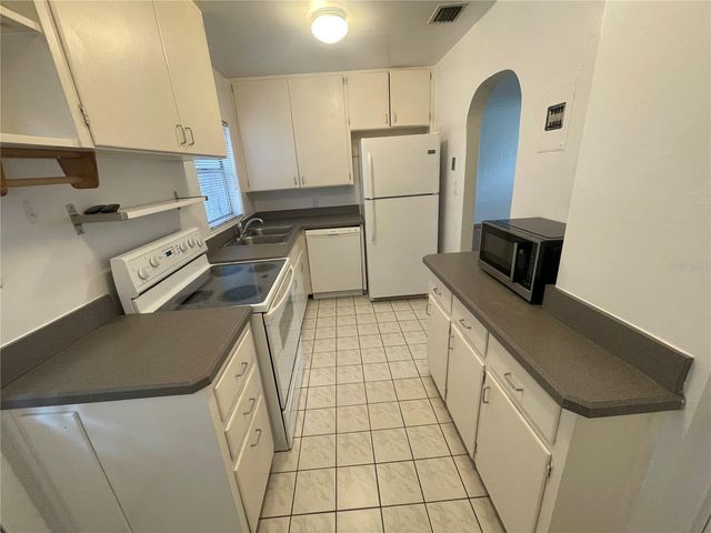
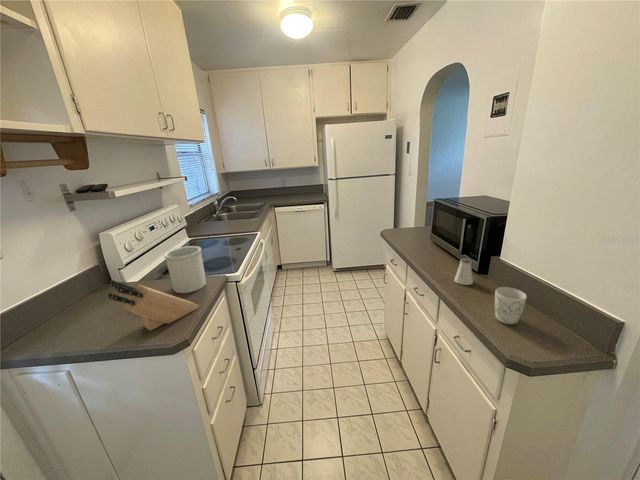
+ knife block (155, 296)
+ mug (505, 304)
+ utensil holder (186, 269)
+ saltshaker (464, 270)
